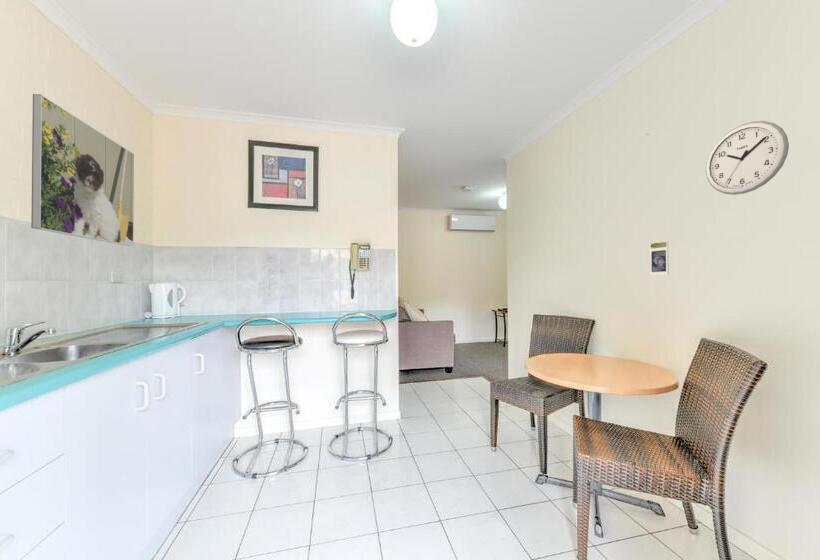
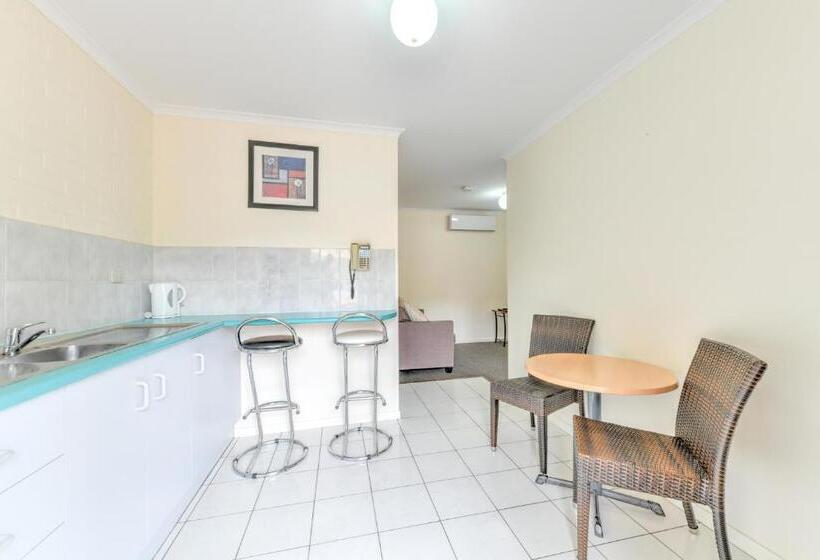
- trading card display case (658, 258)
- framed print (92, 184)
- wall clock (741, 158)
